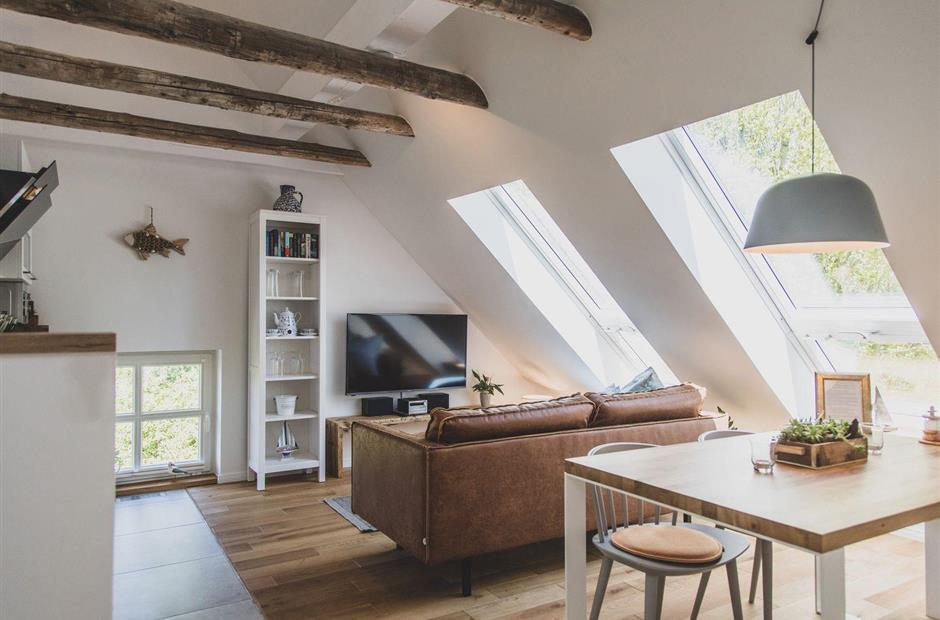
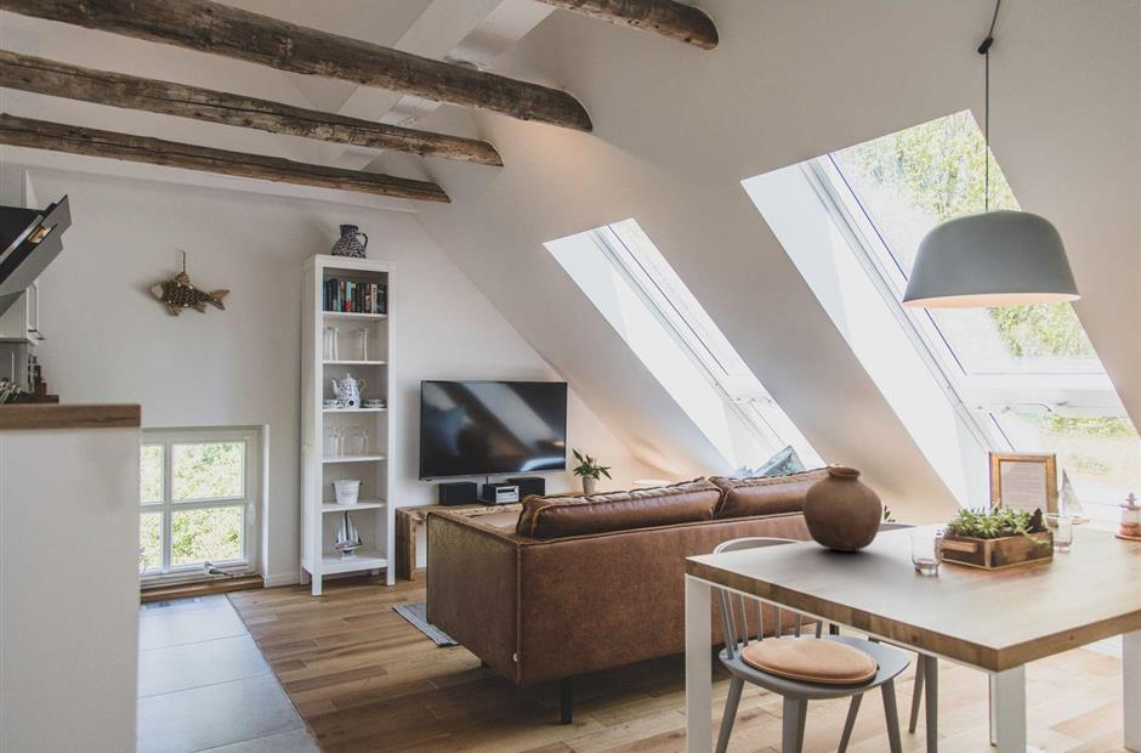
+ pottery (841, 508)
